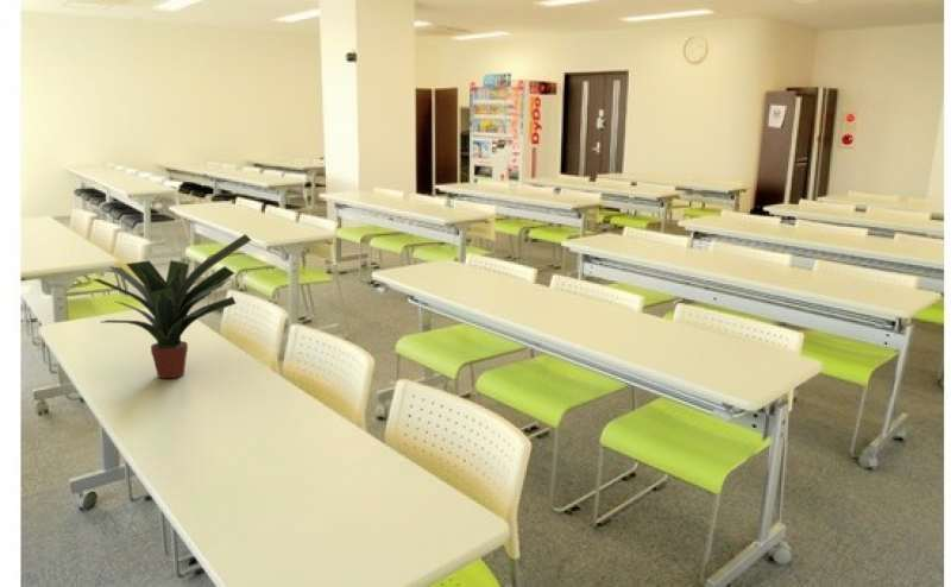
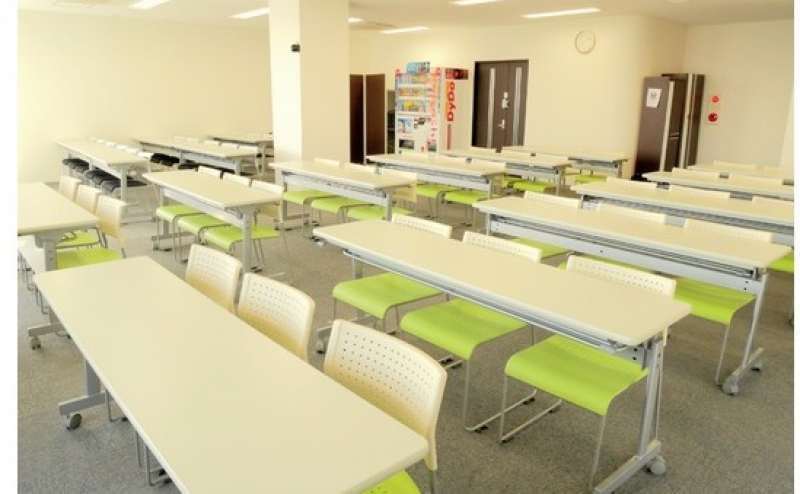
- potted plant (177, 307)
